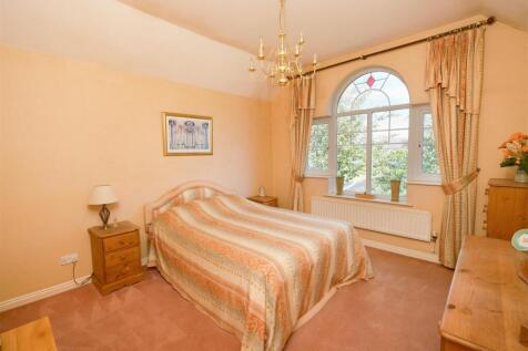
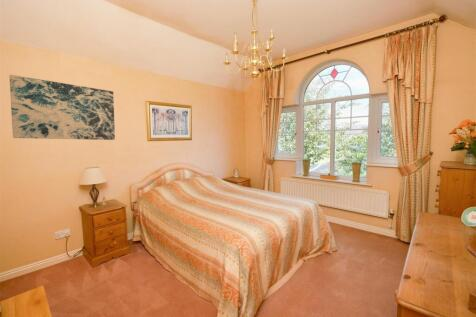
+ wall art (69, 111)
